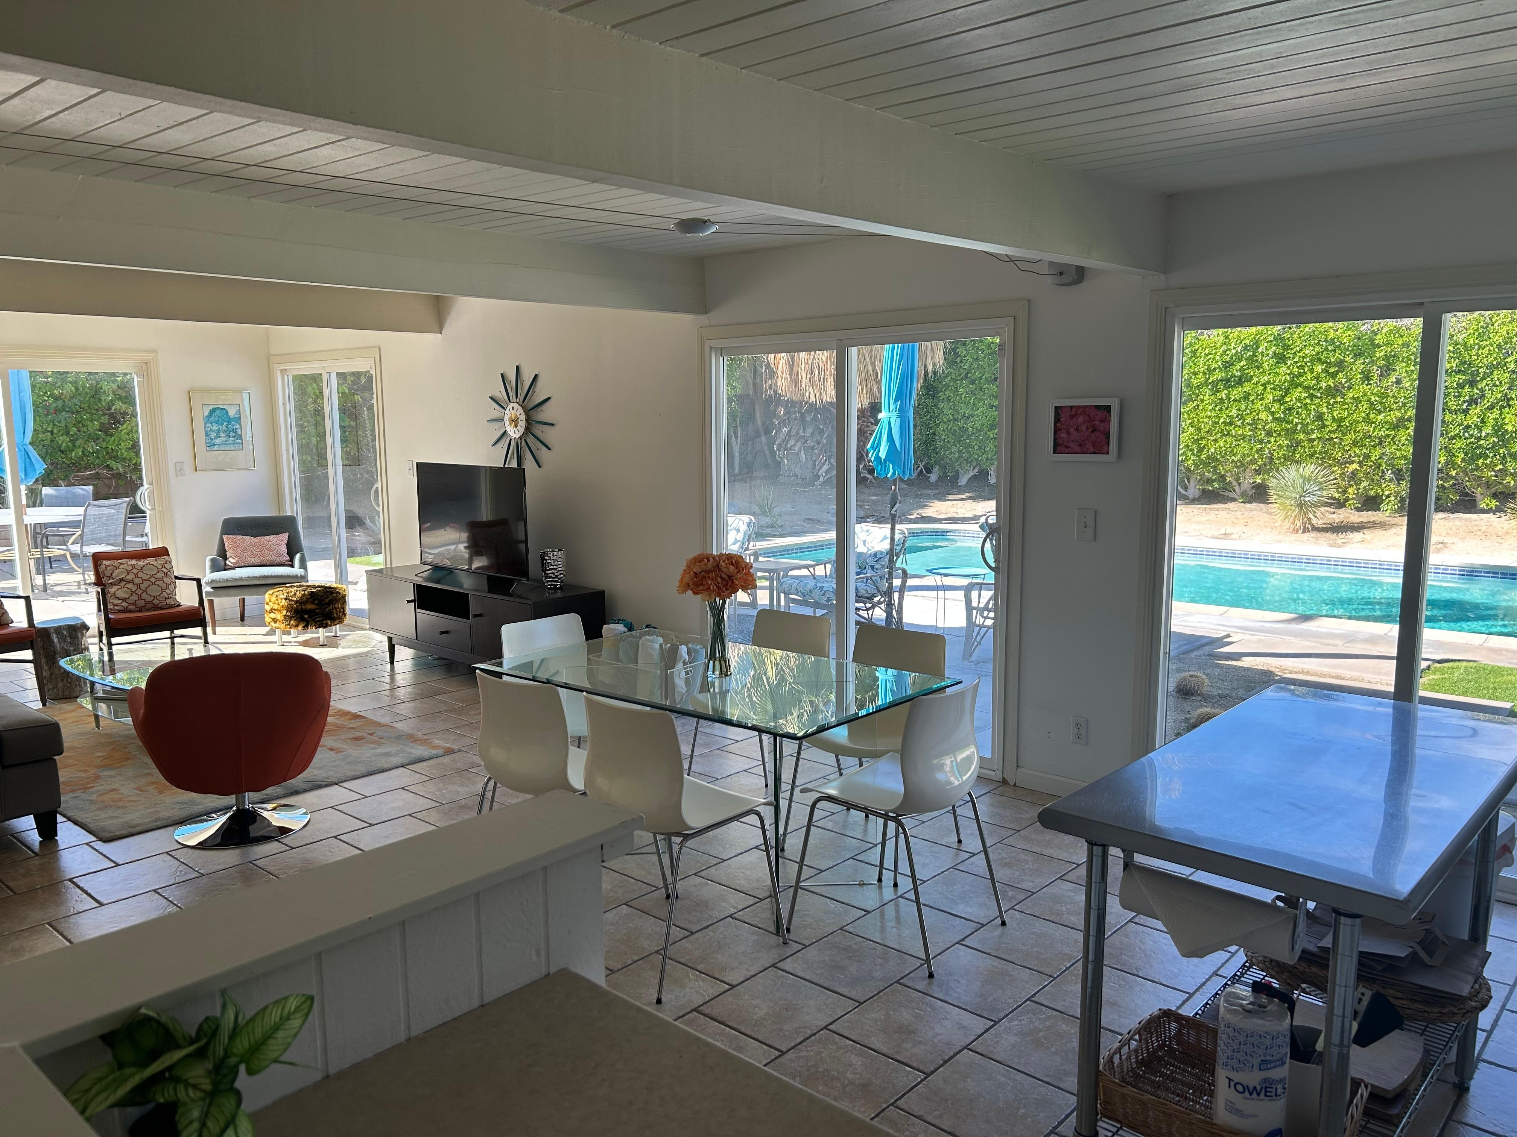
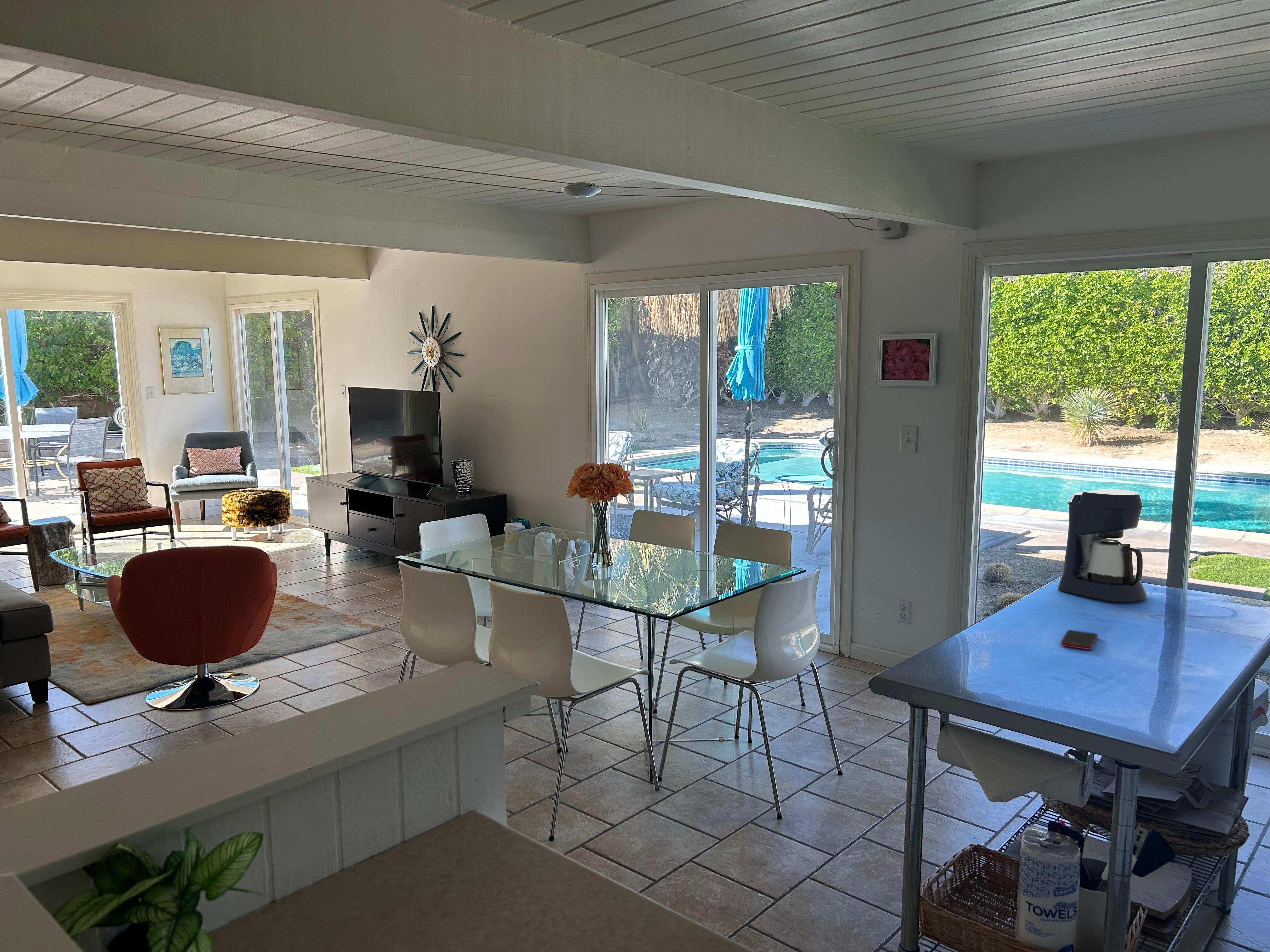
+ coffee maker (1105, 542)
+ cell phone (1079, 639)
